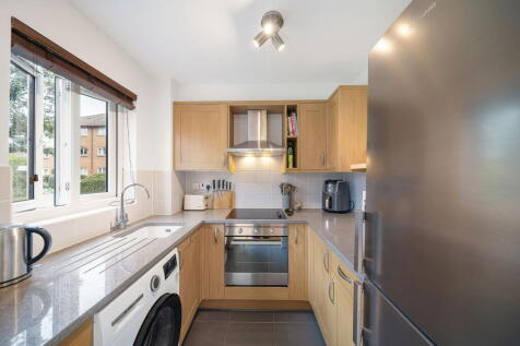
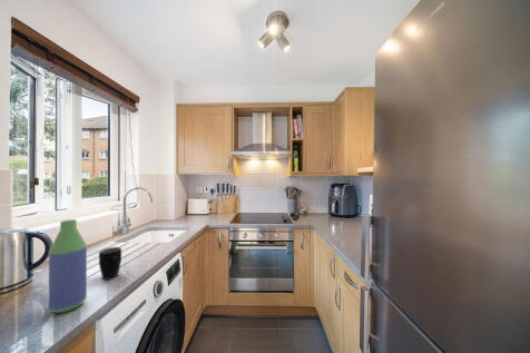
+ mug (111, 264)
+ bottle (68, 263)
